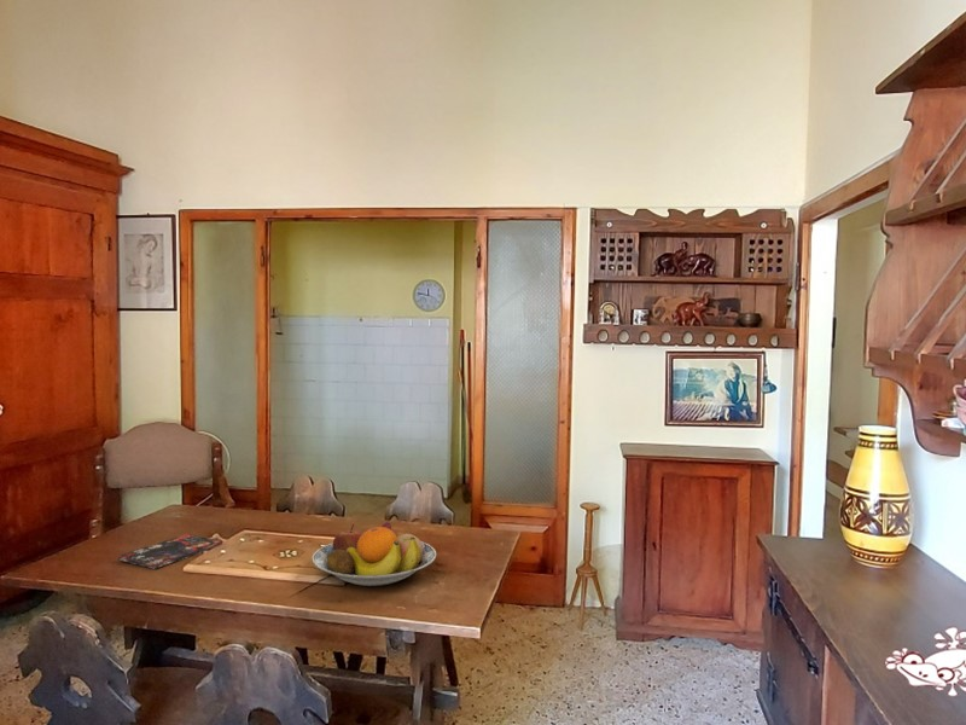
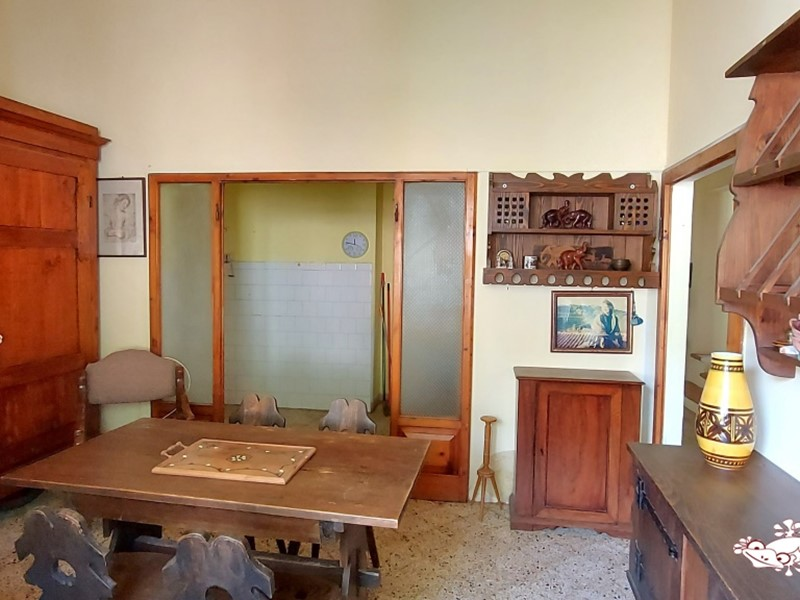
- fruit bowl (374, 549)
- book (171, 550)
